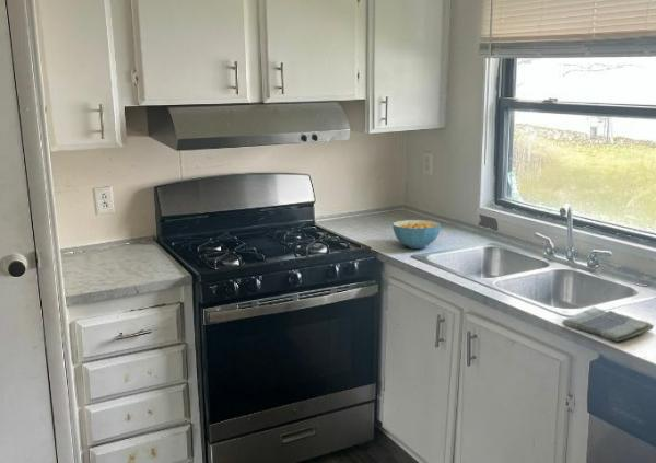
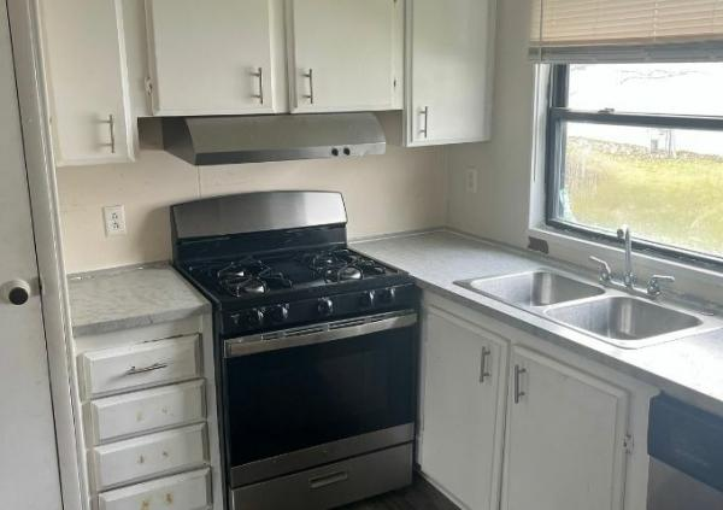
- dish towel (607, 322)
- cereal bowl (415, 235)
